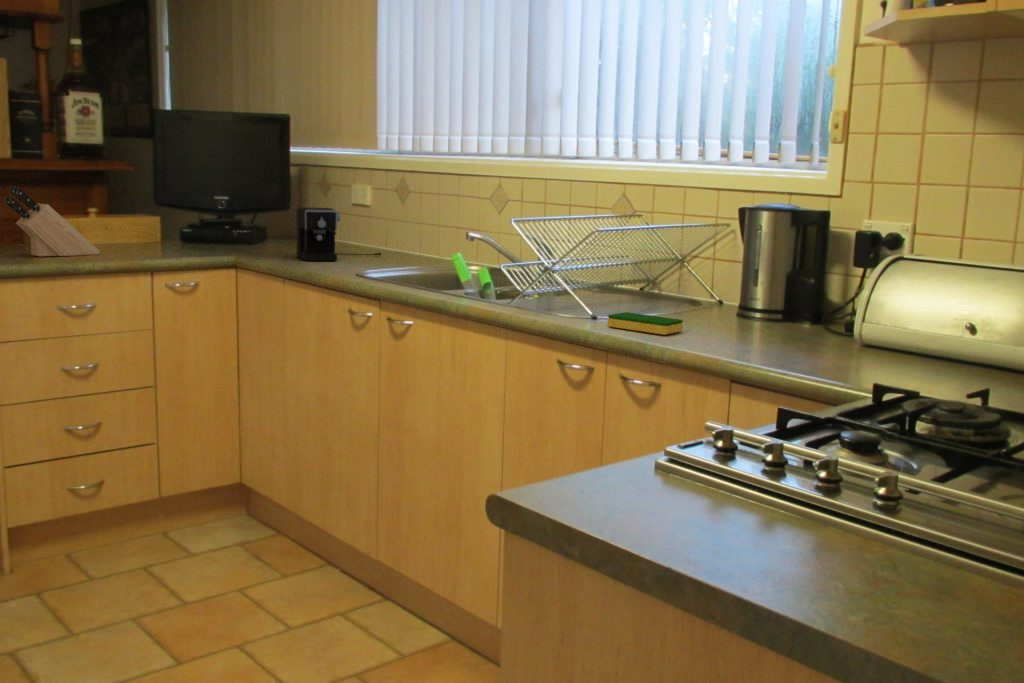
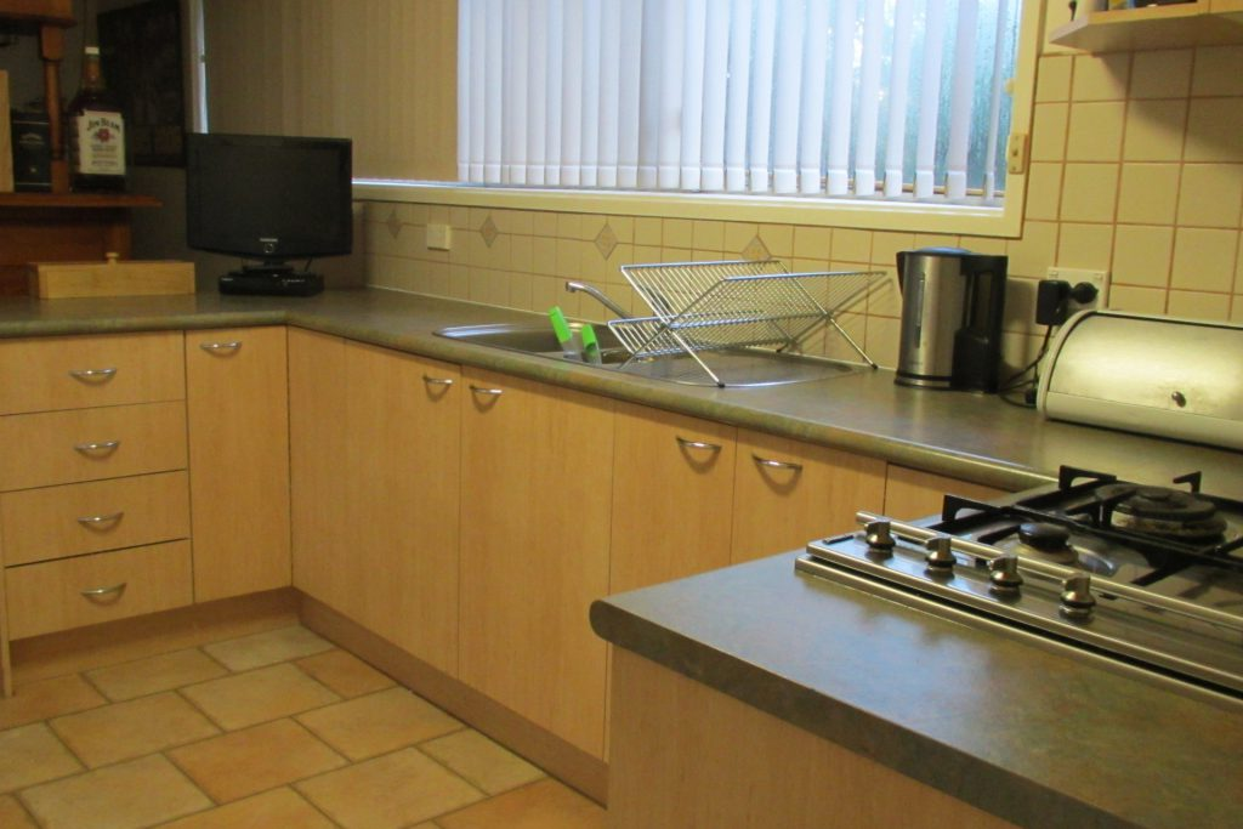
- knife block (52, 220)
- dish sponge (644, 323)
- coffee maker (335, 233)
